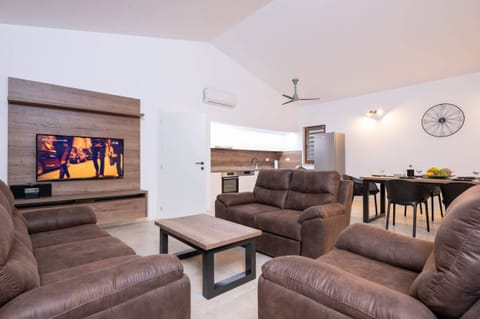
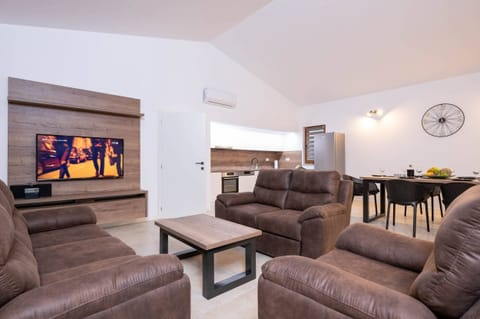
- ceiling fan (295, 89)
